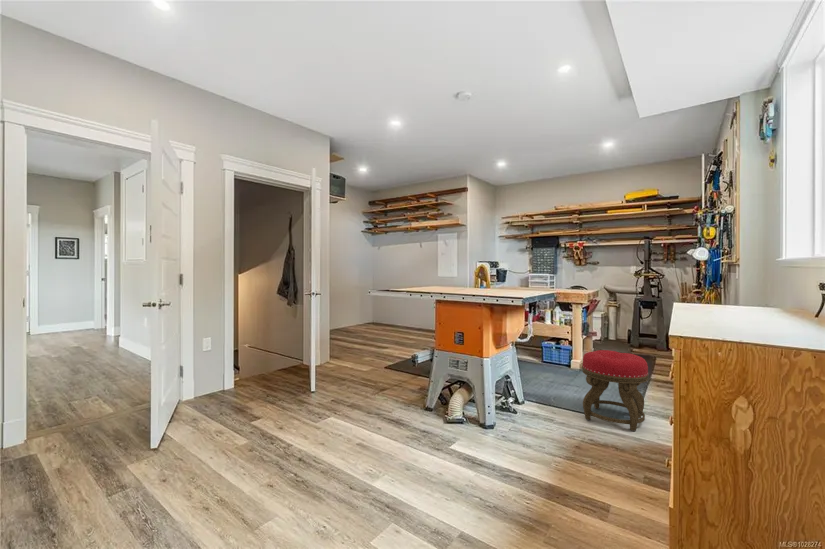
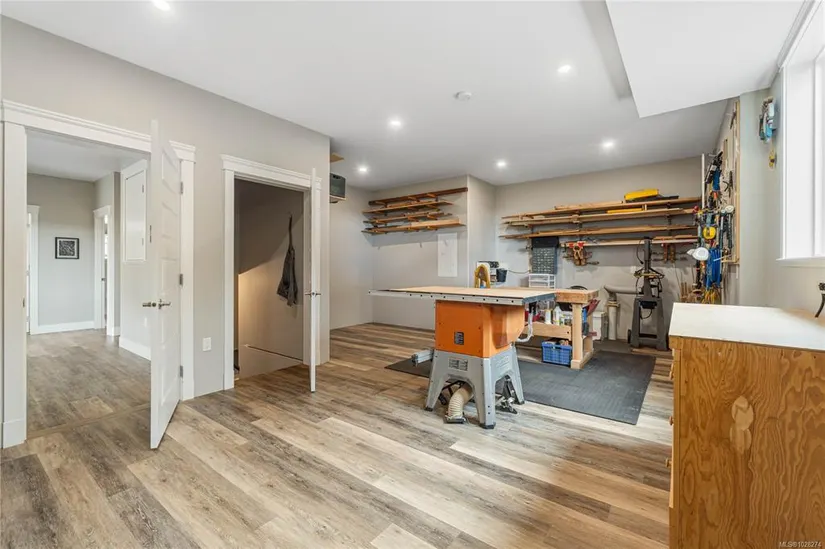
- stool (615, 382)
